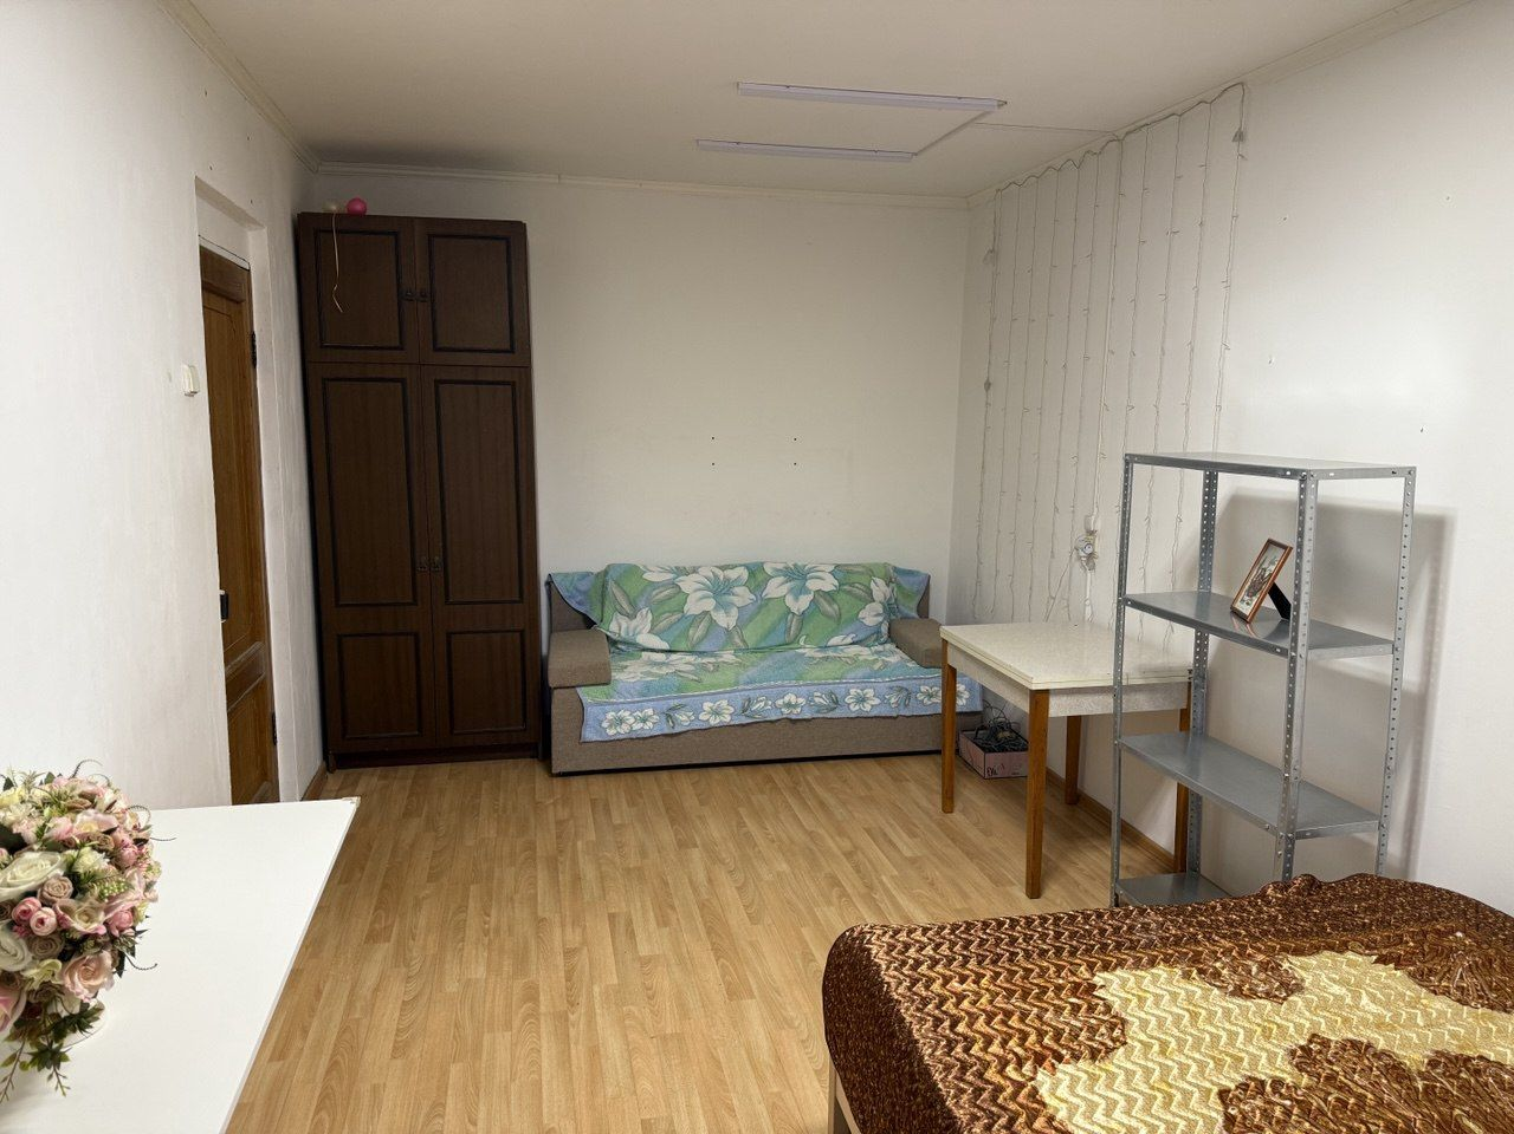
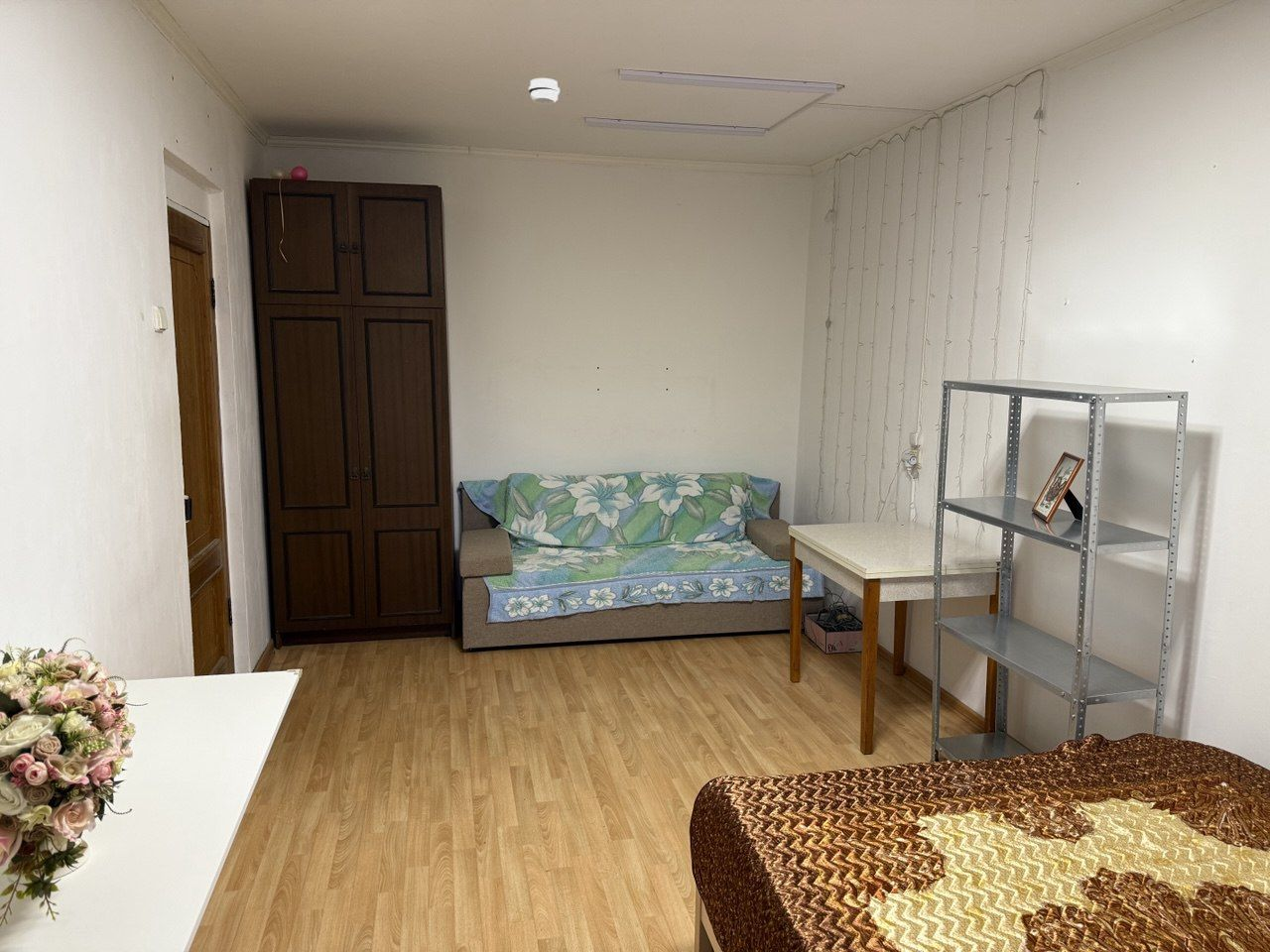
+ smoke detector (544, 91)
